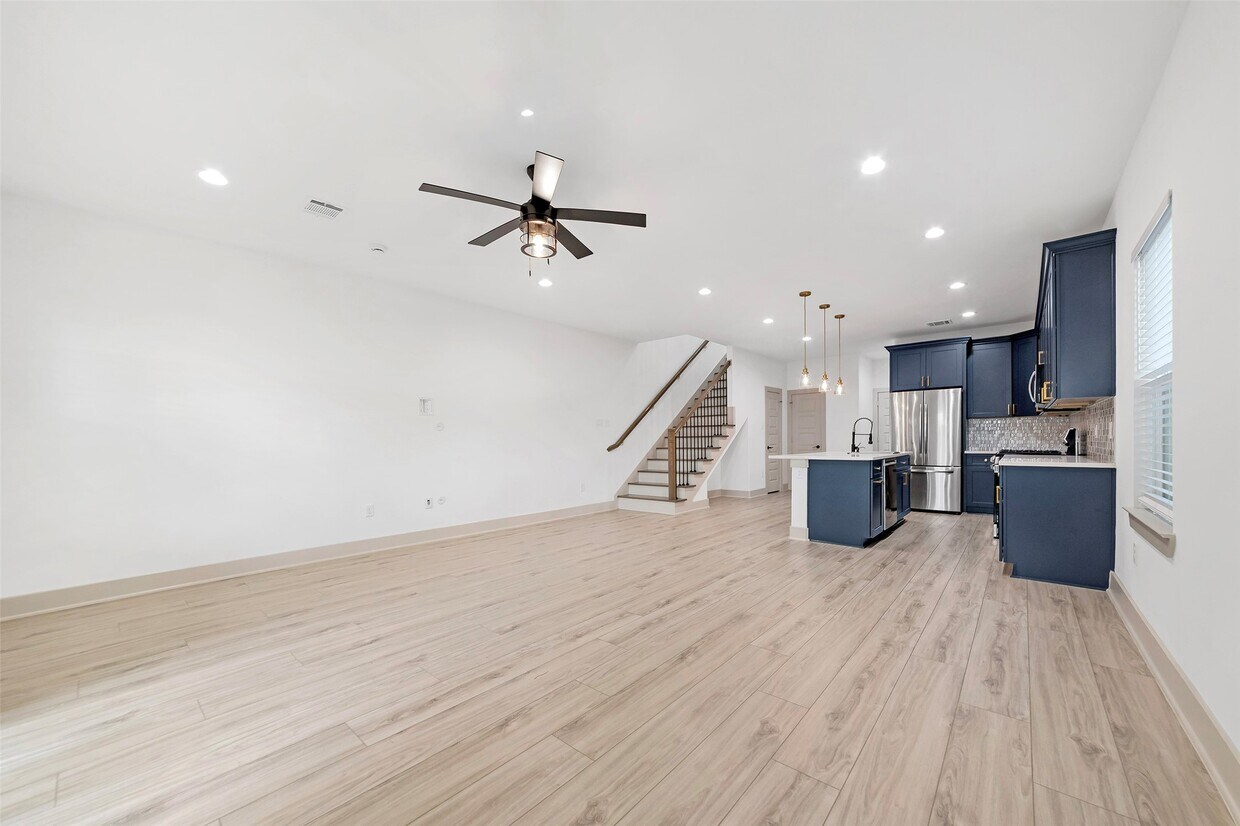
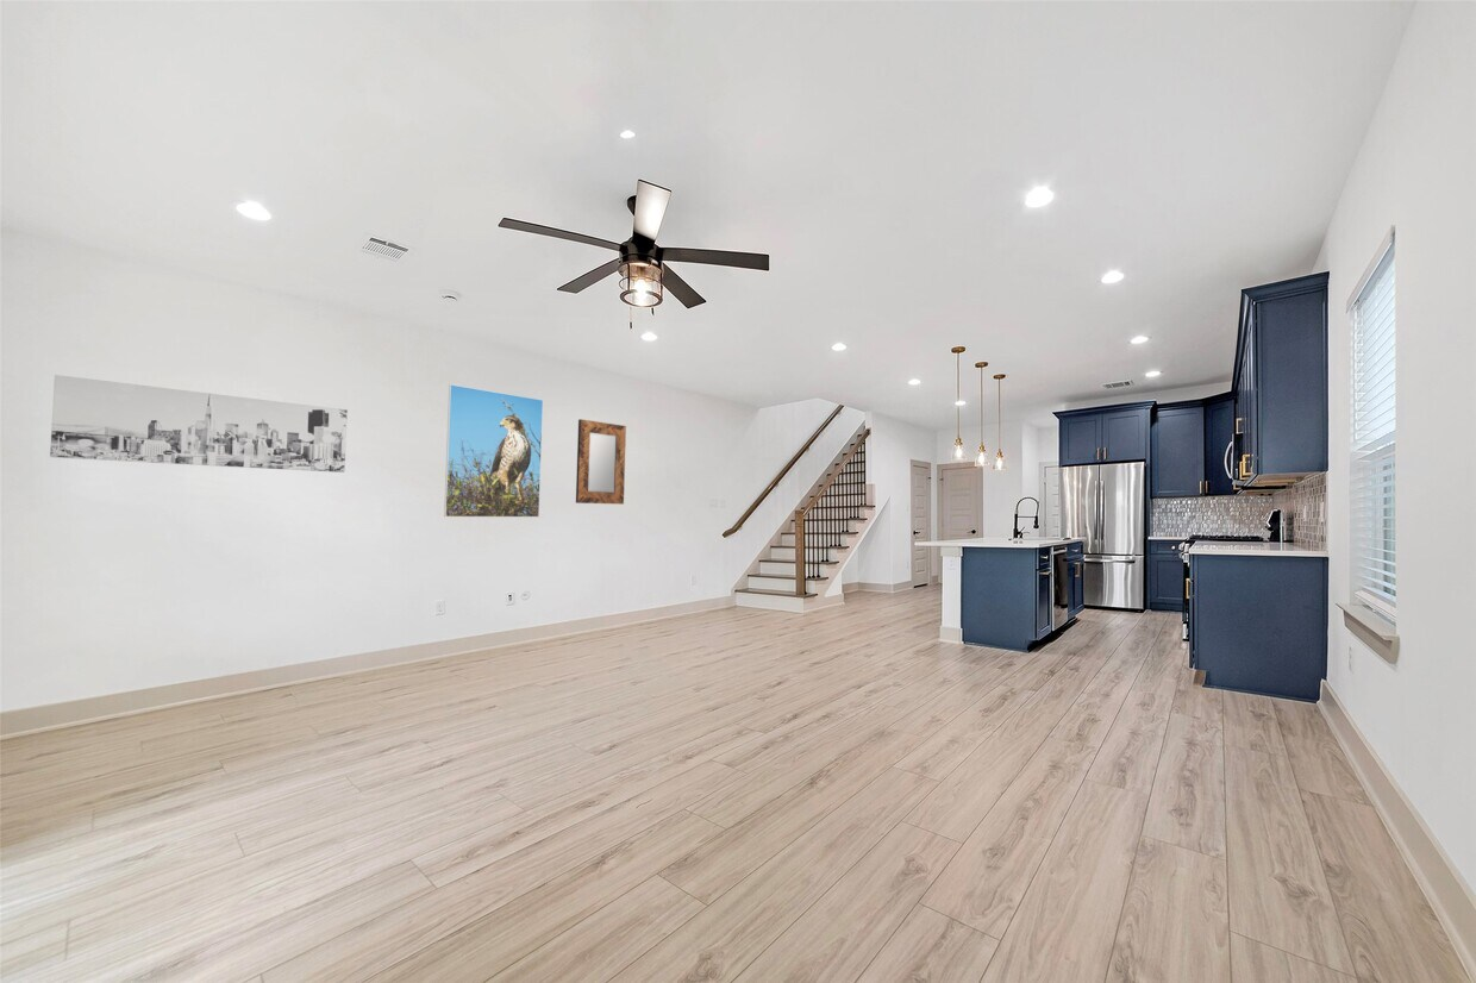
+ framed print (496, 455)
+ home mirror (601, 463)
+ wall art (219, 430)
